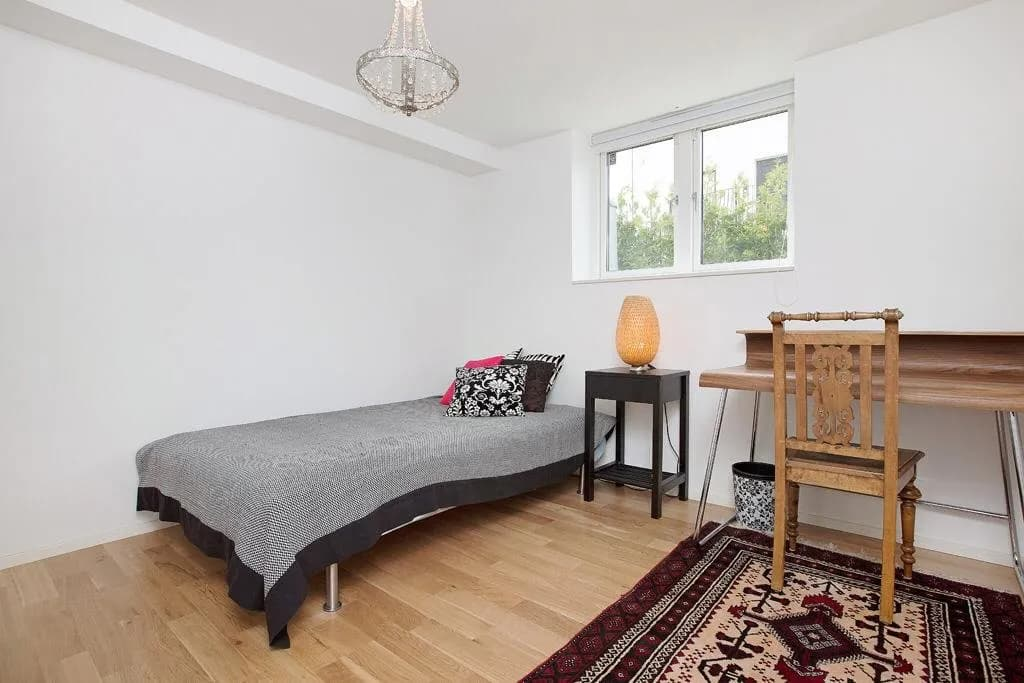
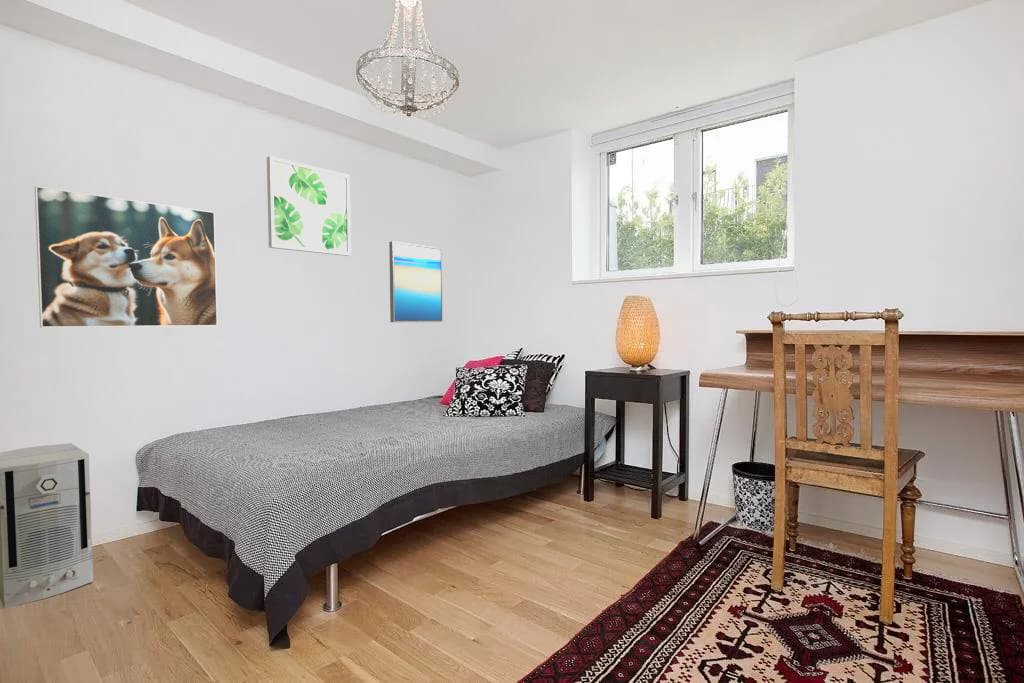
+ wall art (417, 283)
+ wall art (311, 209)
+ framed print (135, 264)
+ air purifier (40, 518)
